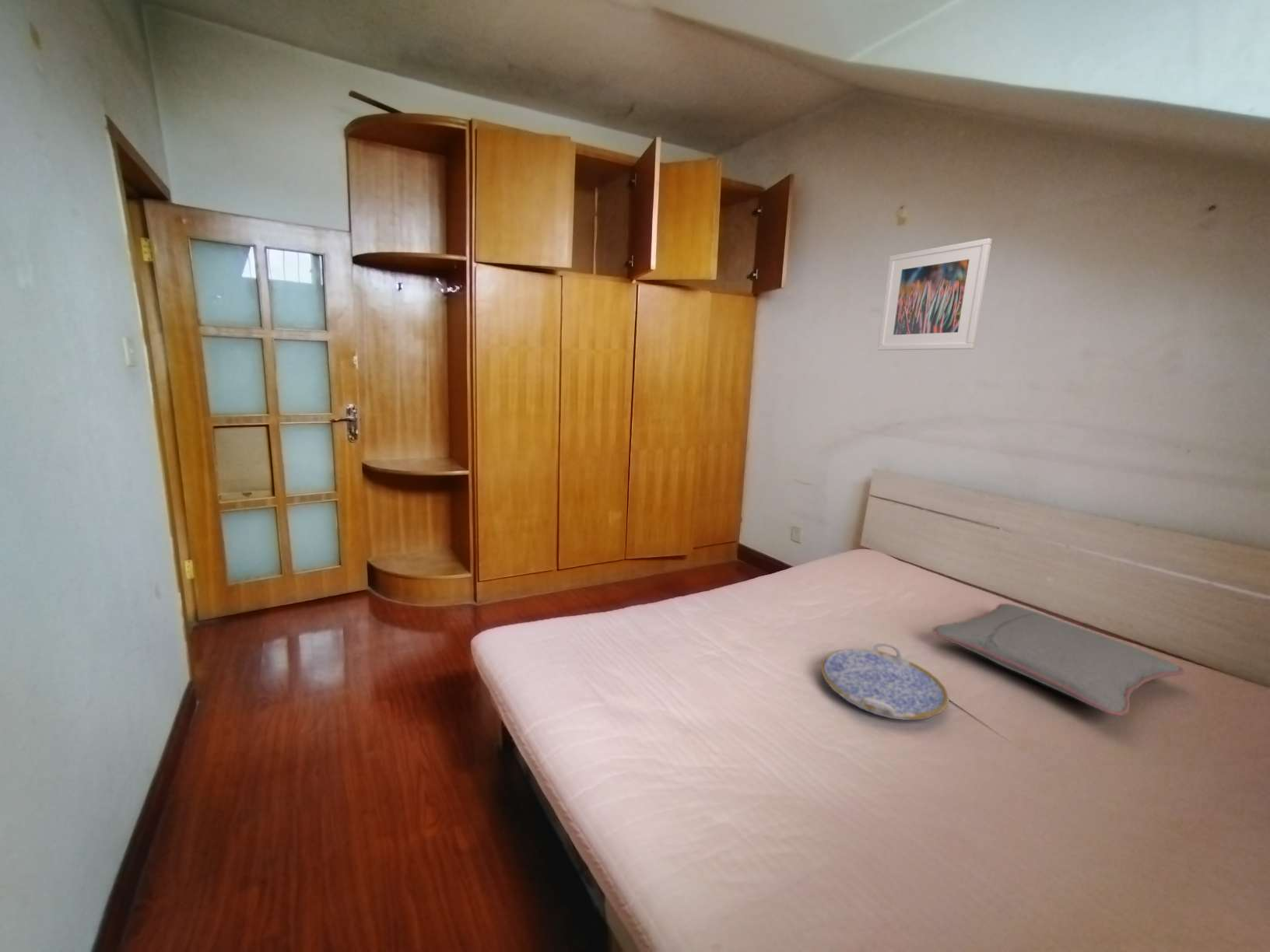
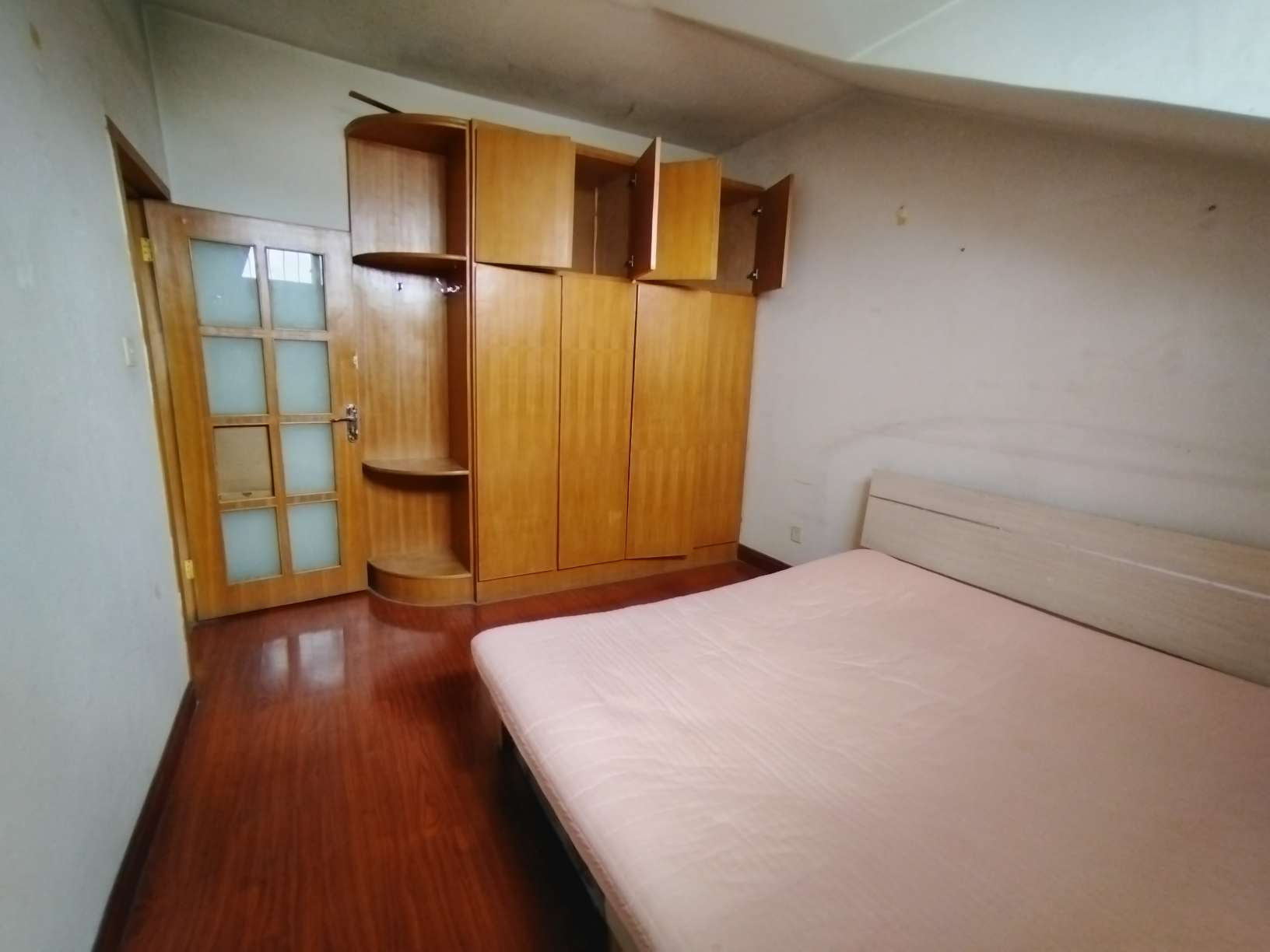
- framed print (929, 299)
- serving tray (882, 681)
- pillow (1050, 648)
